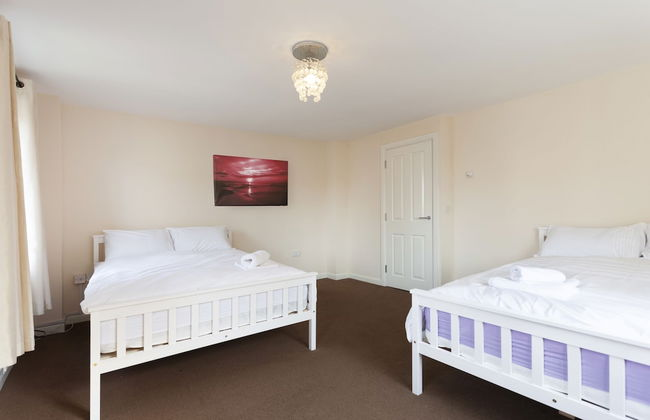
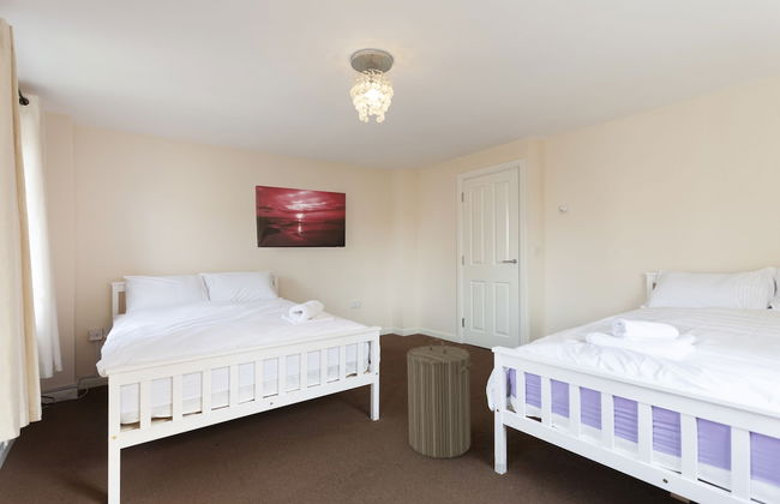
+ laundry hamper (438, 390)
